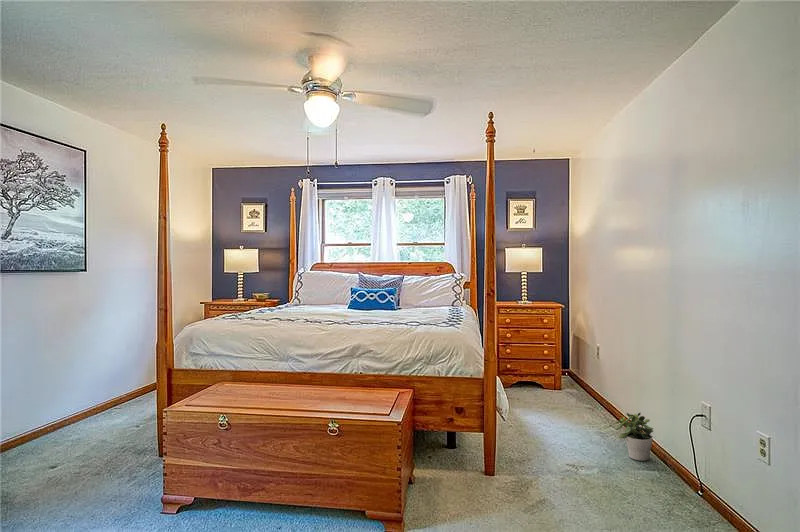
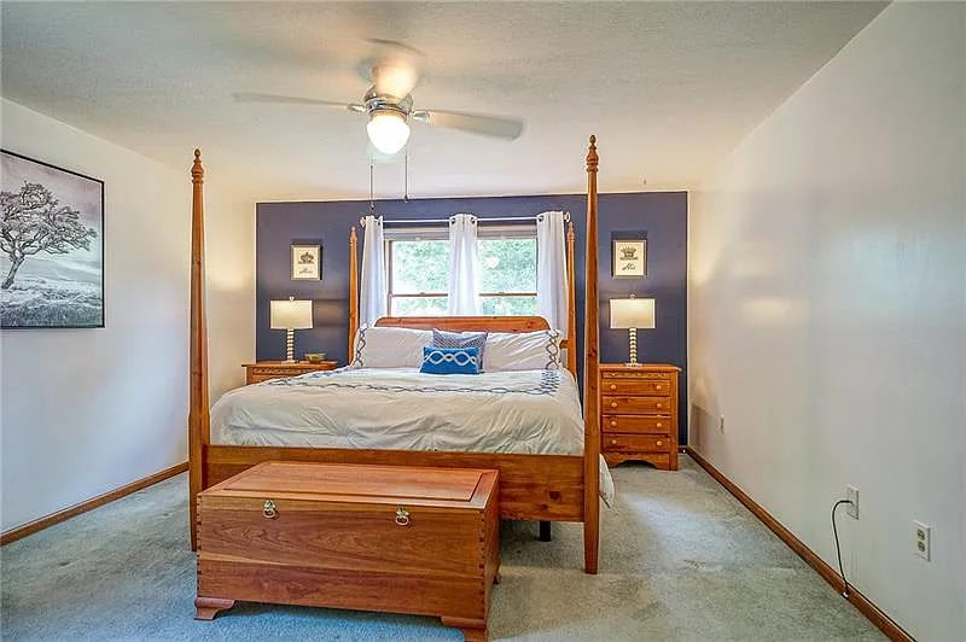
- potted plant (633, 434)
